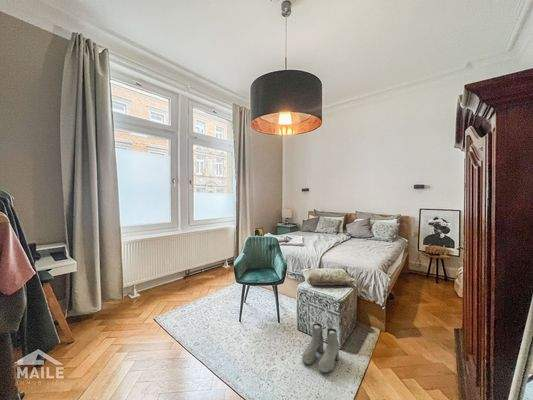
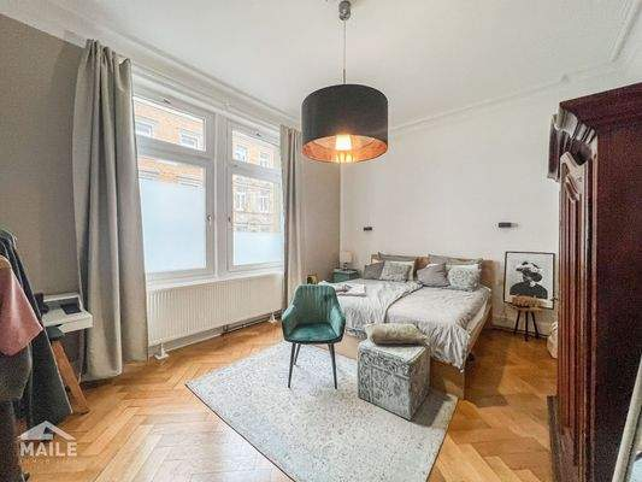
- boots (321, 345)
